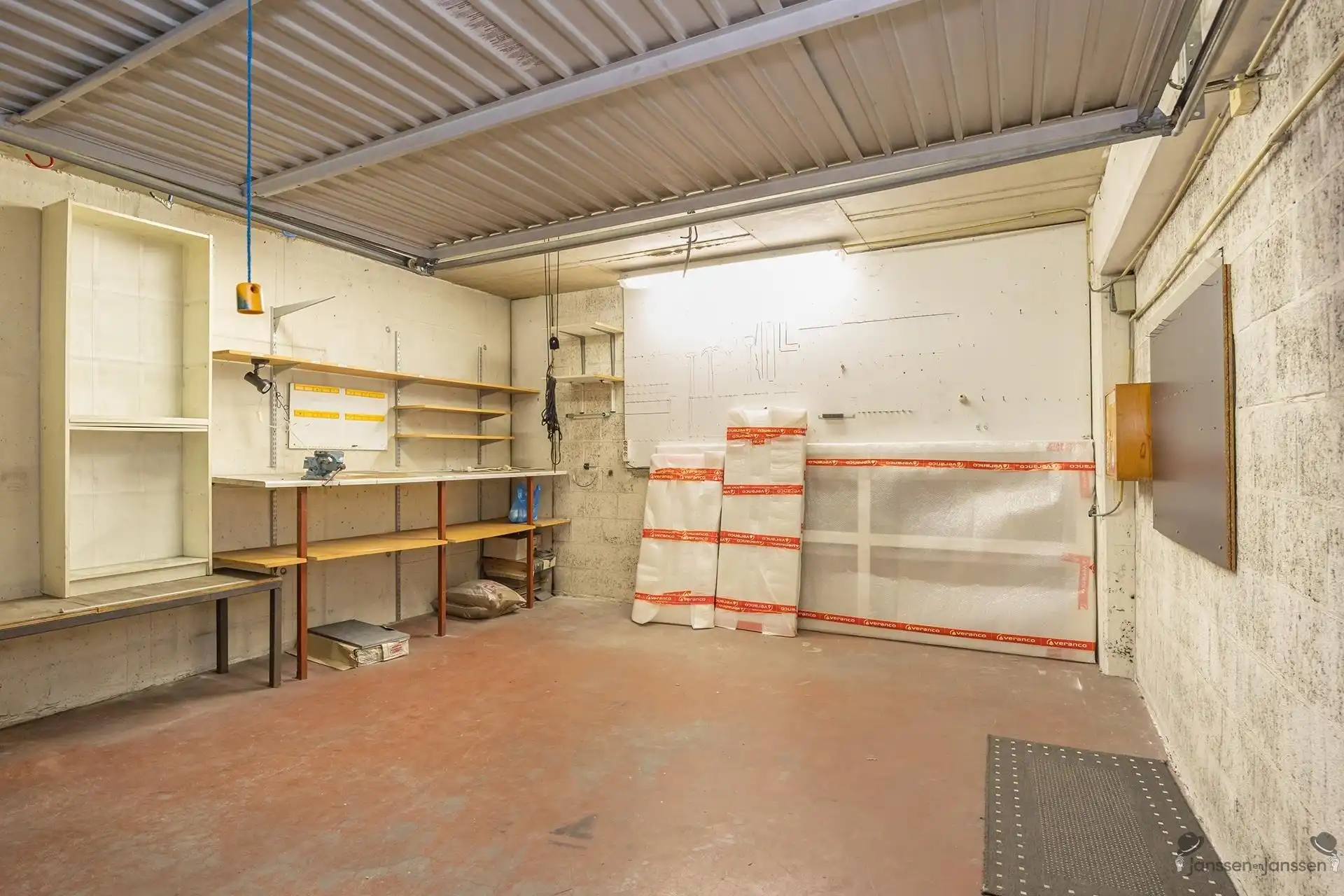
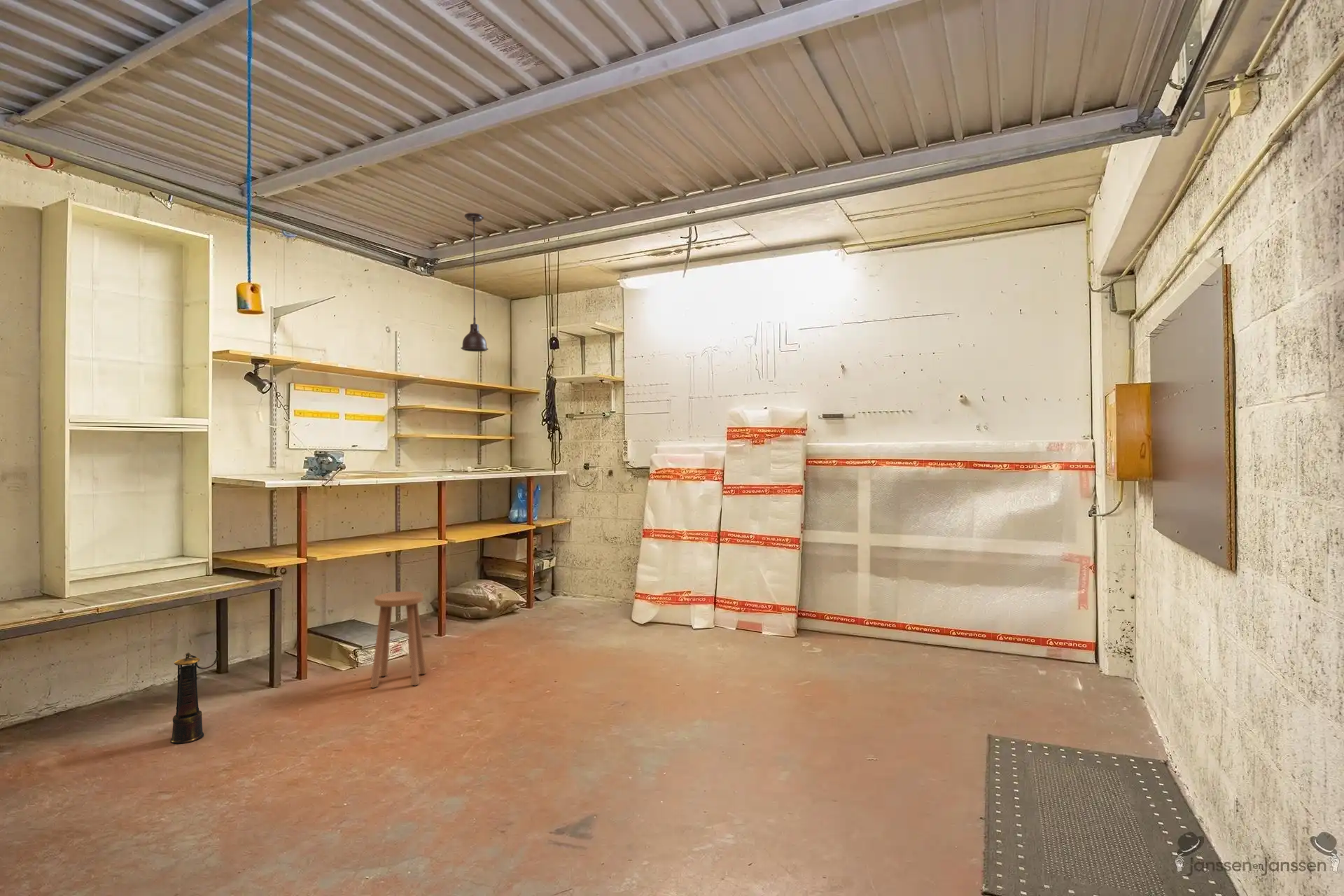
+ light fixture (474, 282)
+ stool (408, 637)
+ lantern (197, 691)
